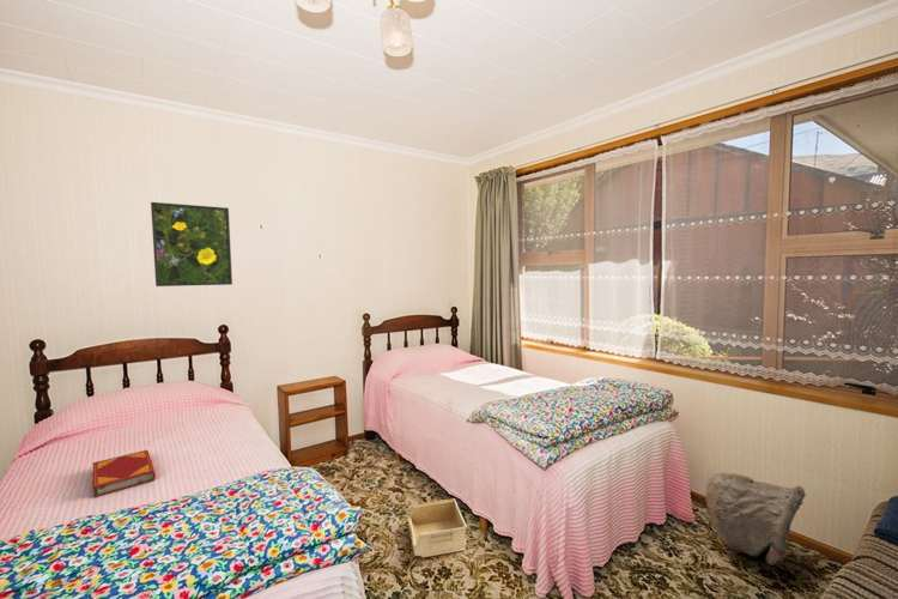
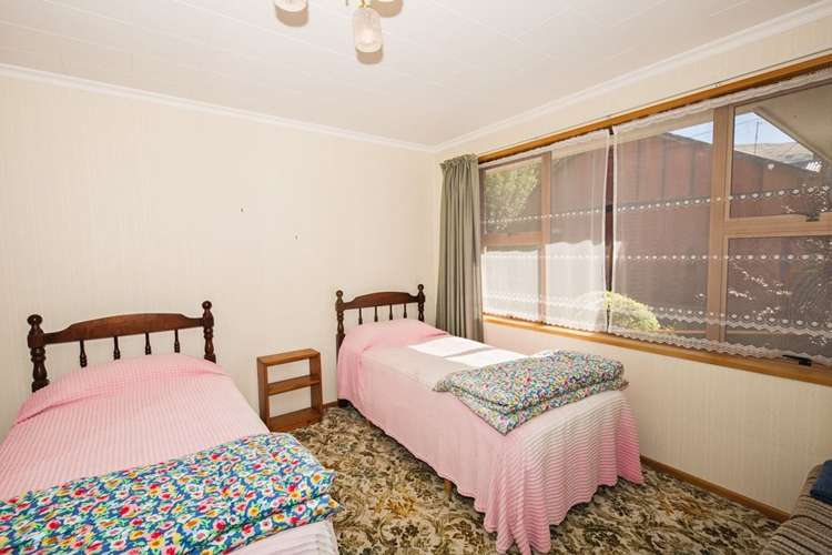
- hardback book (123, 471)
- bag (756, 512)
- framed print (193, 246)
- storage bin (436, 526)
